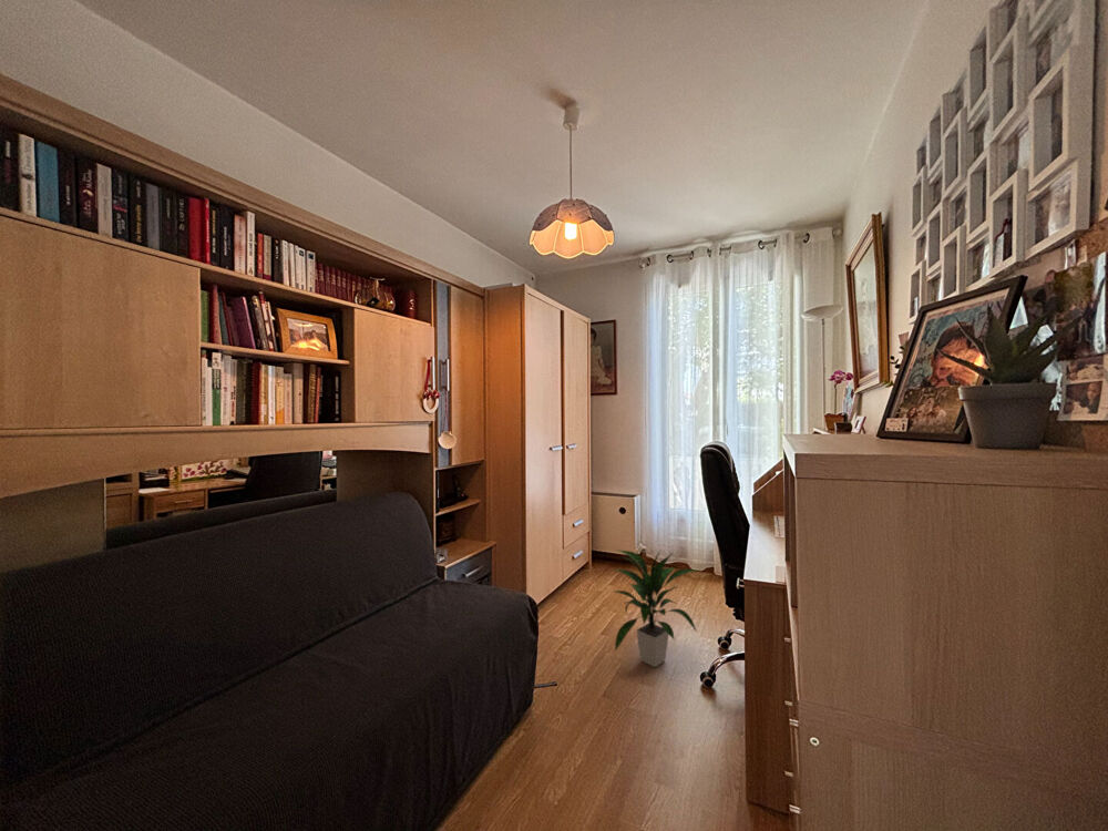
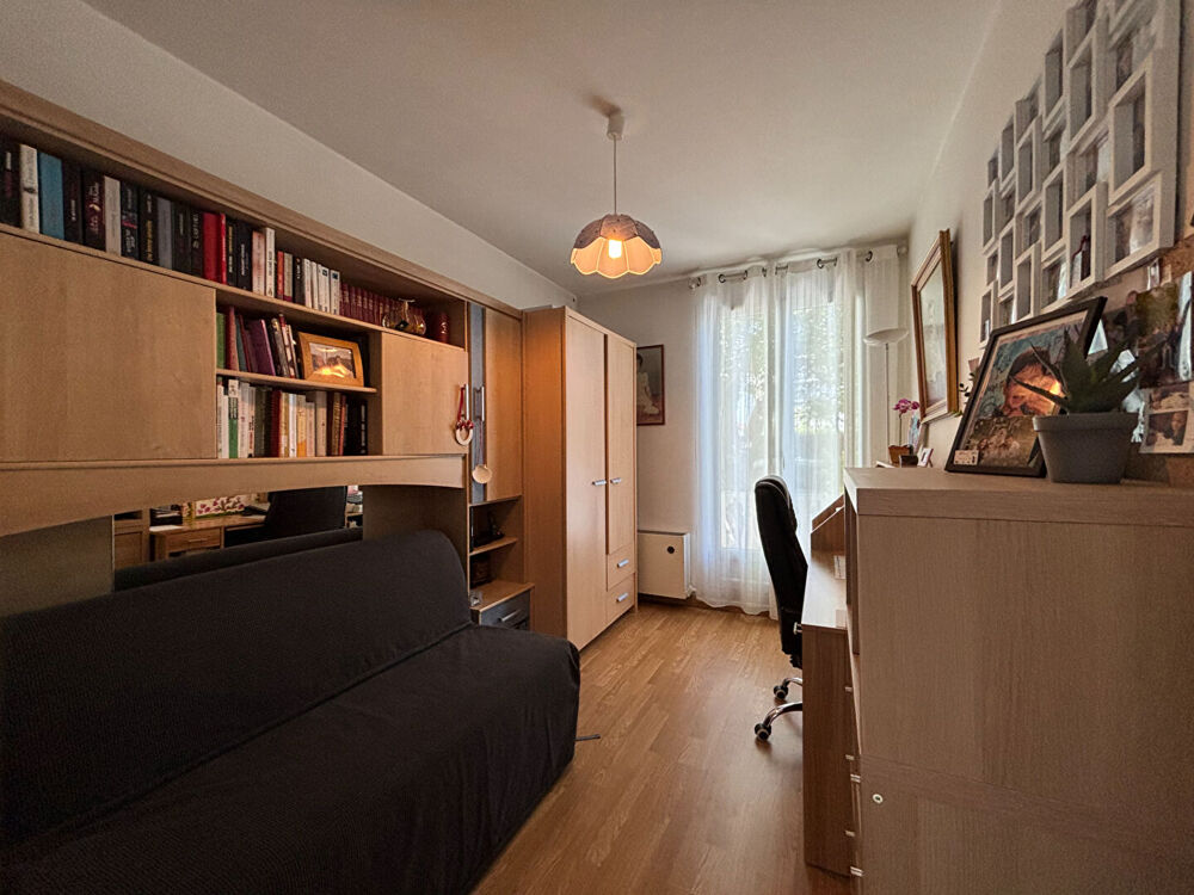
- indoor plant (648, 603)
